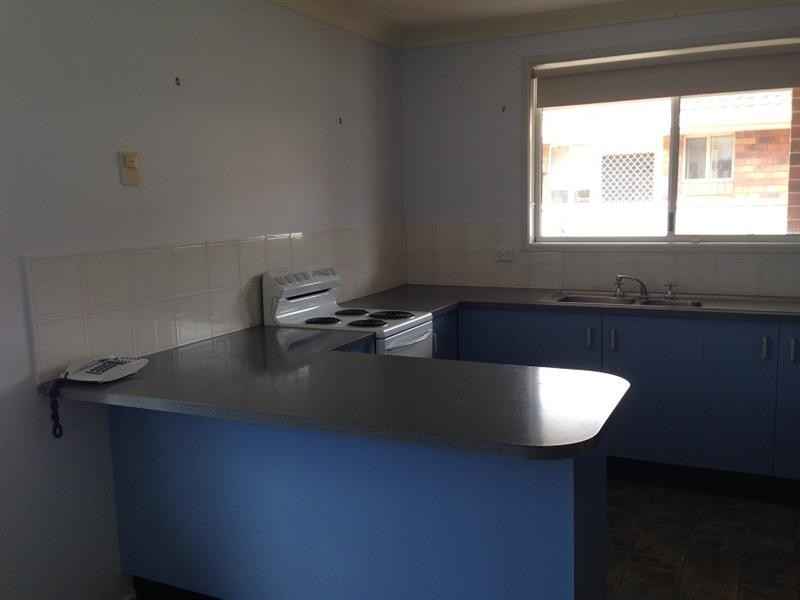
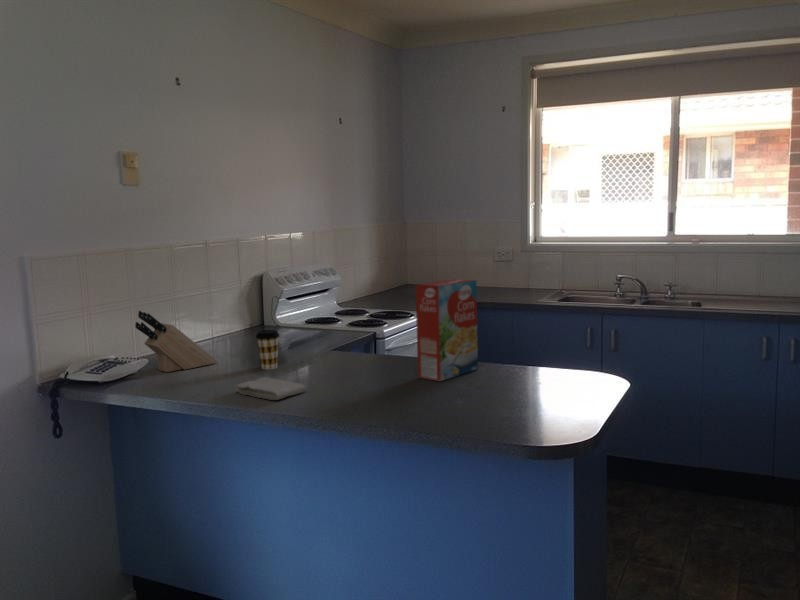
+ coffee cup (268, 349)
+ cereal box (447, 328)
+ knife block (175, 338)
+ washcloth (270, 387)
